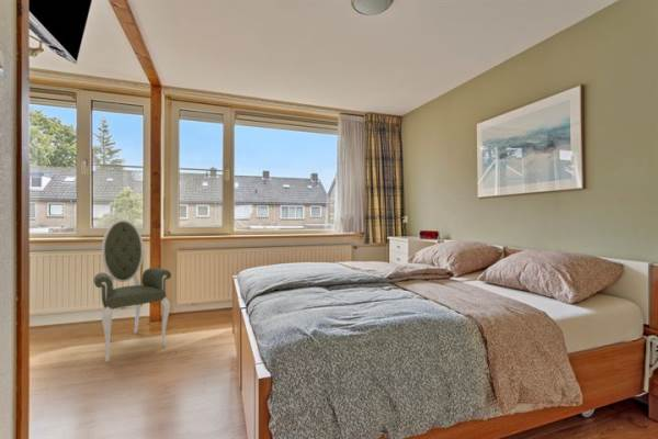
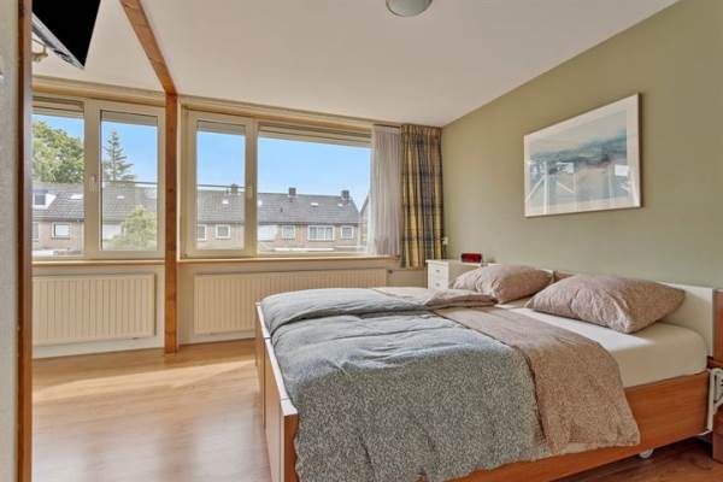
- armchair (129, 279)
